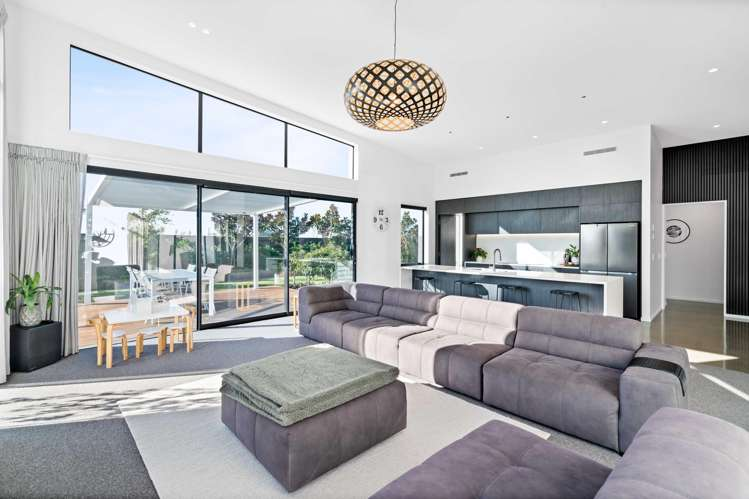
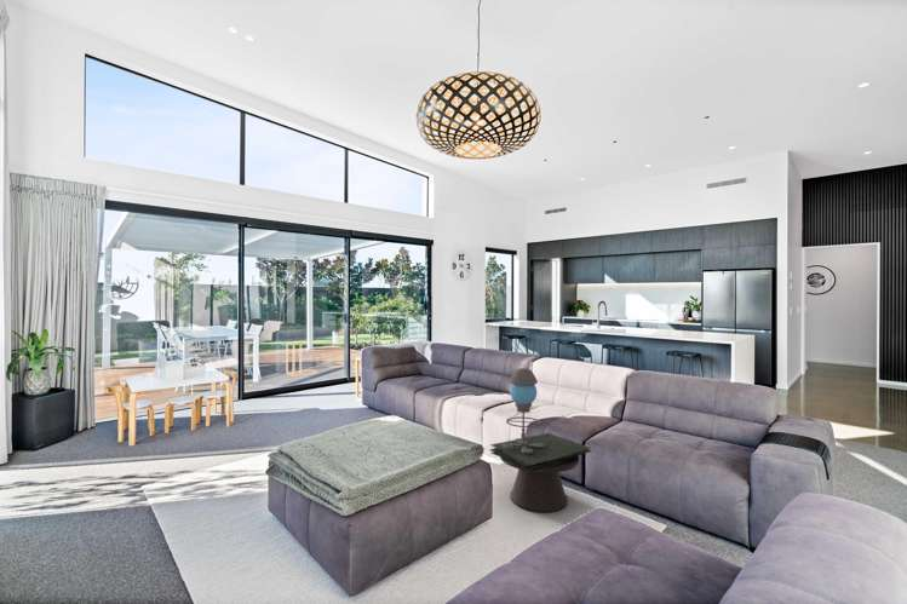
+ table lamp (523, 410)
+ side table (539, 472)
